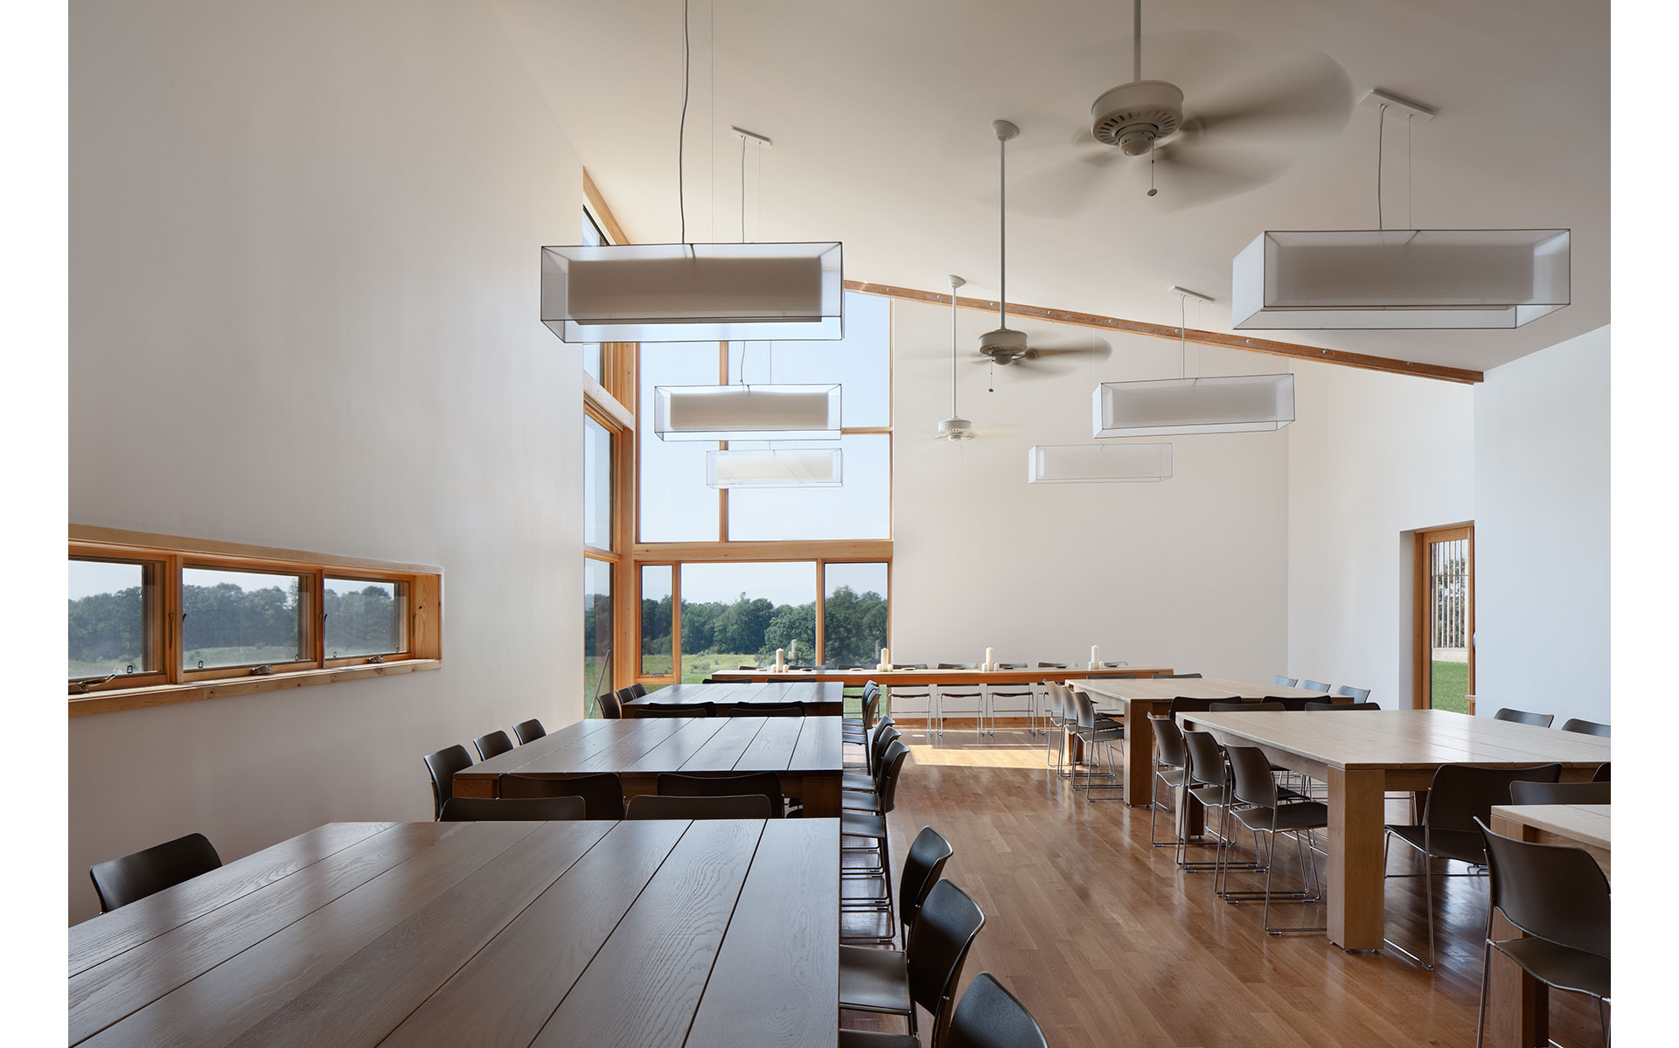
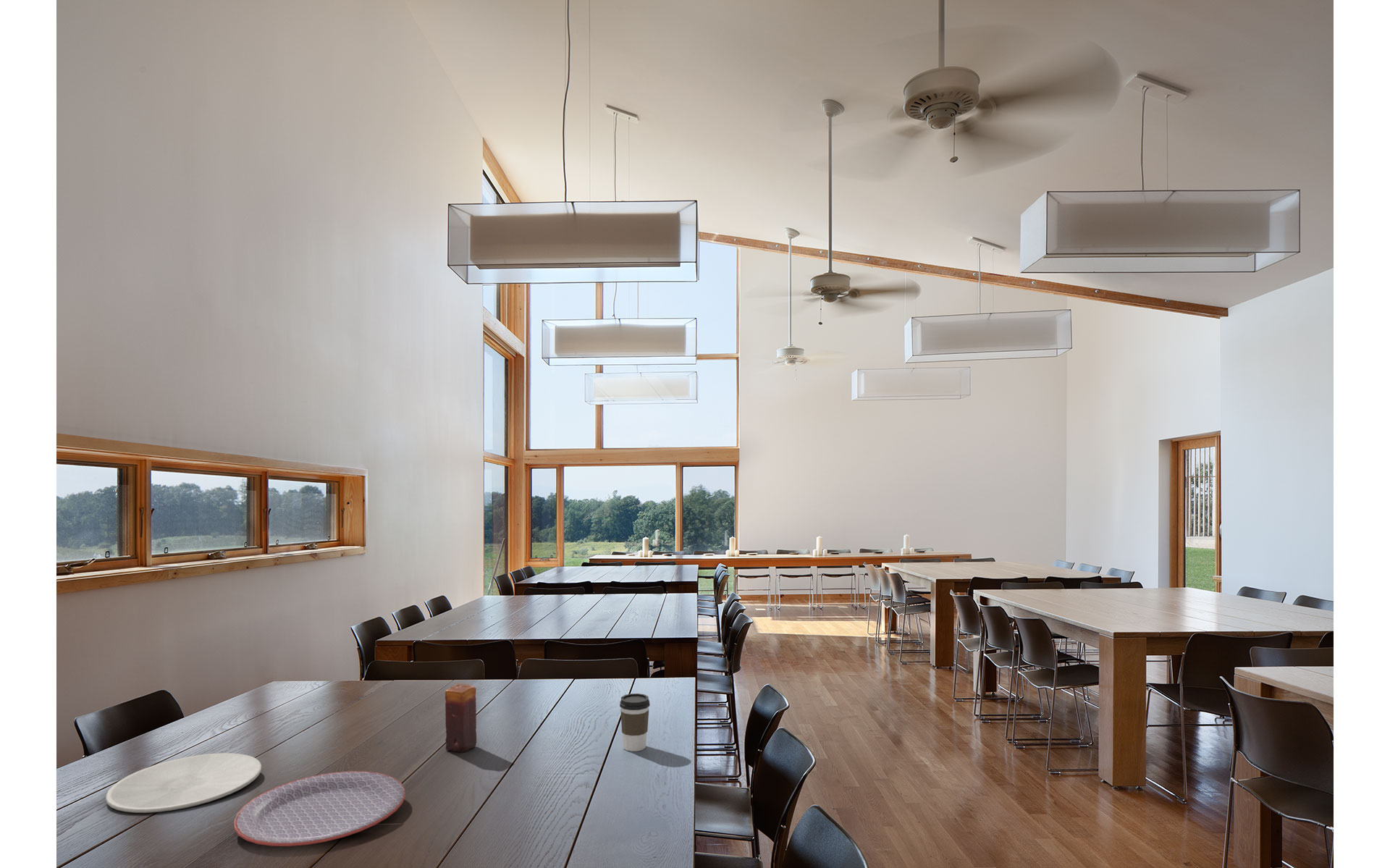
+ coffee cup (634, 722)
+ candle (460, 717)
+ plate (187, 783)
+ plate (323, 810)
